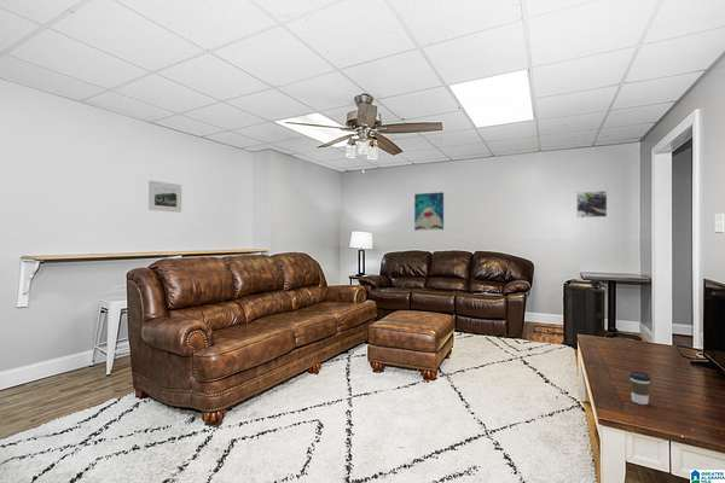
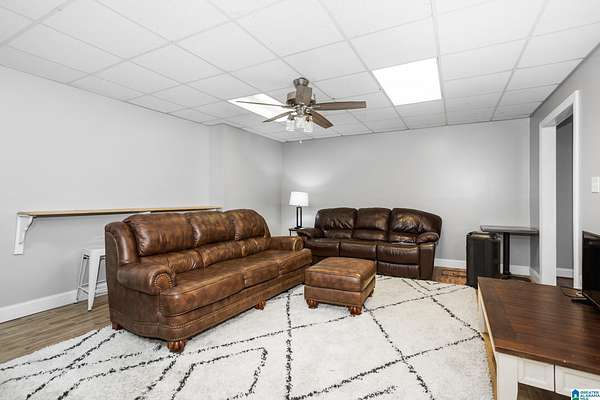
- wall art (428, 211)
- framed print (591, 204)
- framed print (166, 197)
- coffee cup (639, 388)
